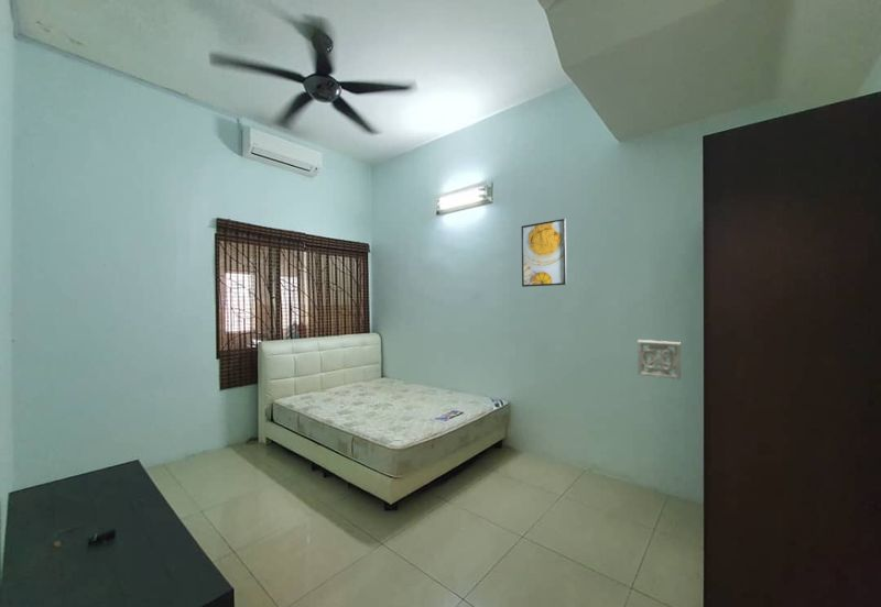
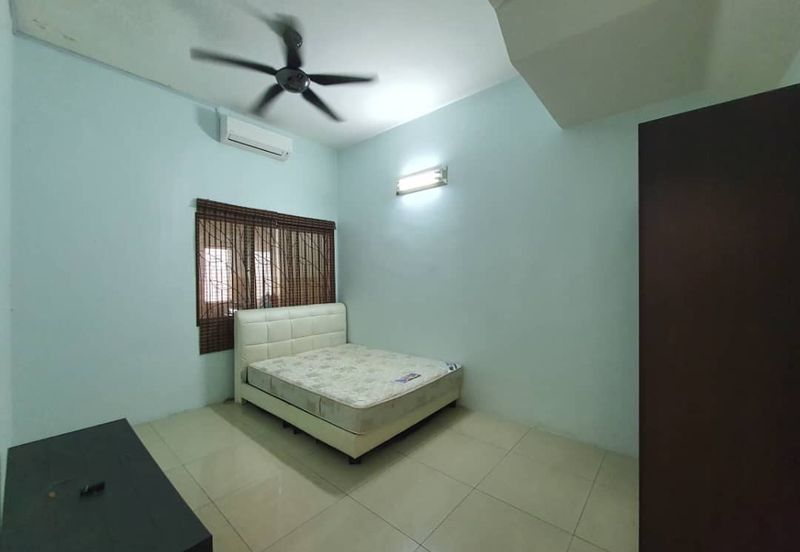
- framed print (543, 254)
- wall ornament (657, 358)
